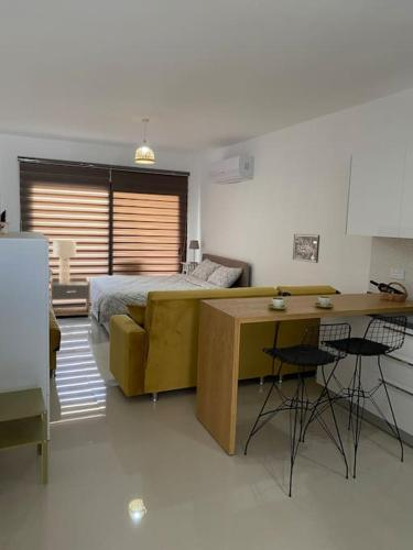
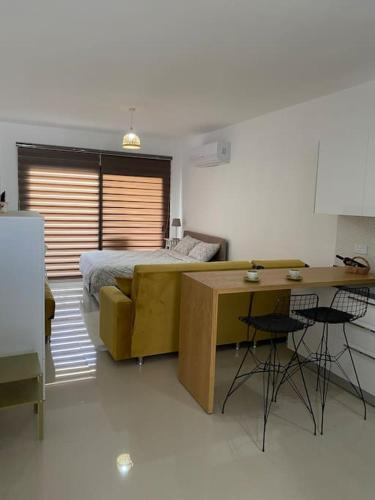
- wall art (305, 248)
- nightstand (69, 297)
- lamp (64, 262)
